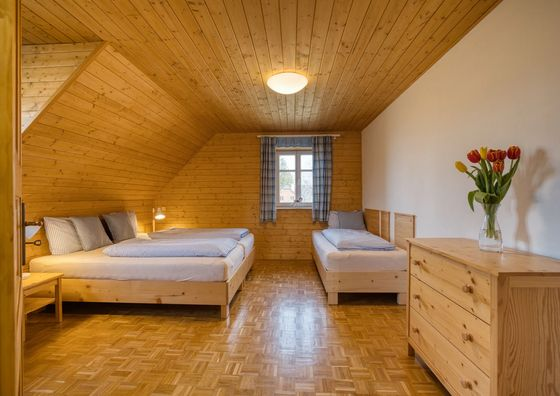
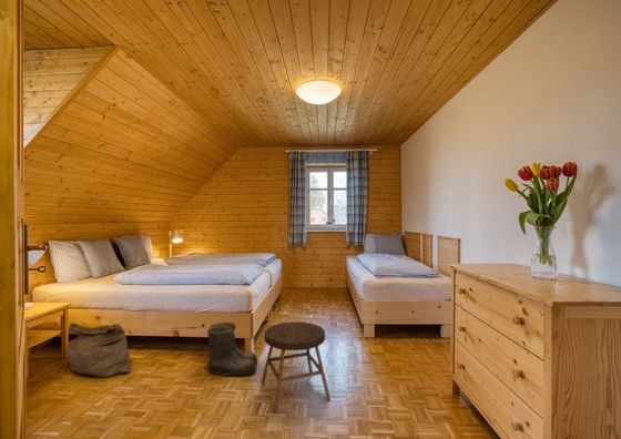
+ boots (233, 347)
+ bag (98, 346)
+ stool (294, 357)
